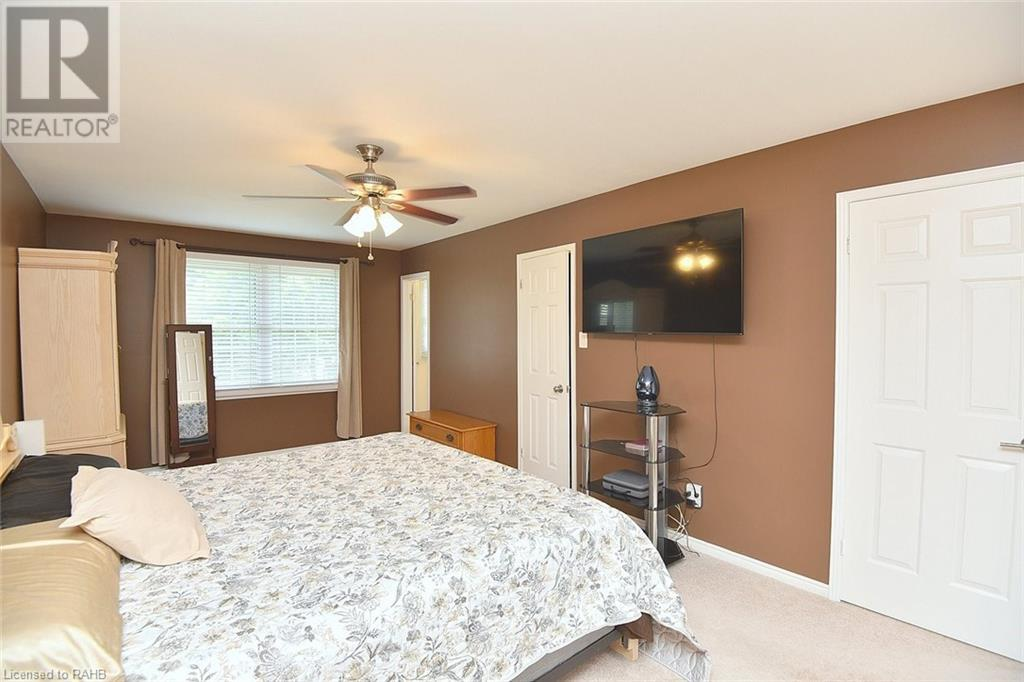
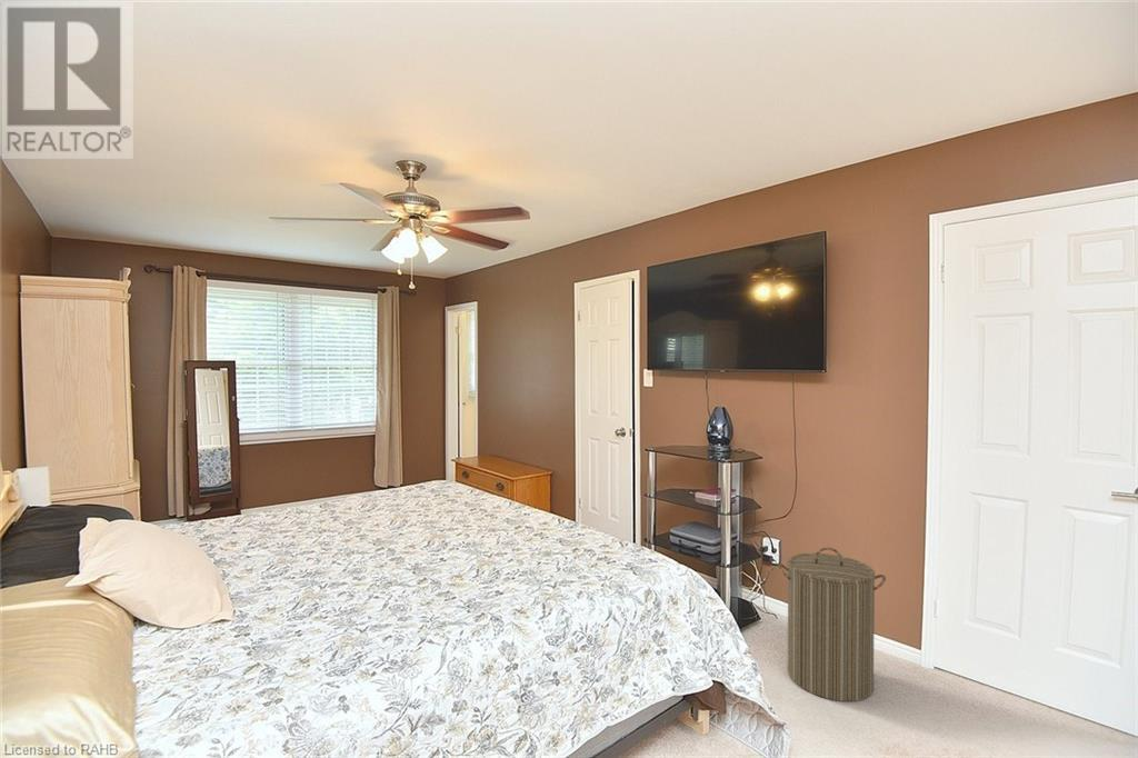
+ laundry hamper (829, 614)
